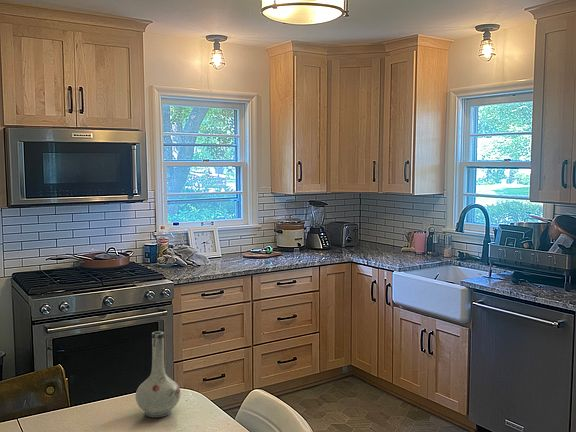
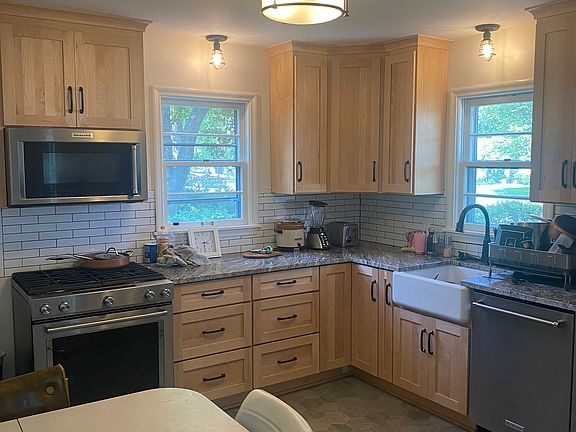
- vase (157, 372)
